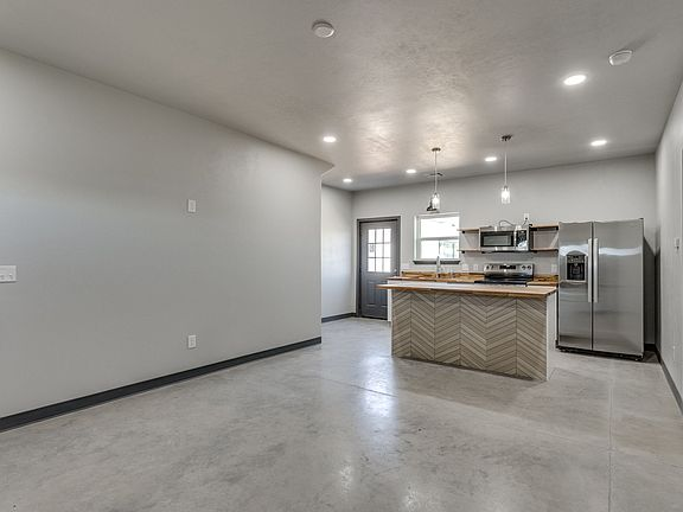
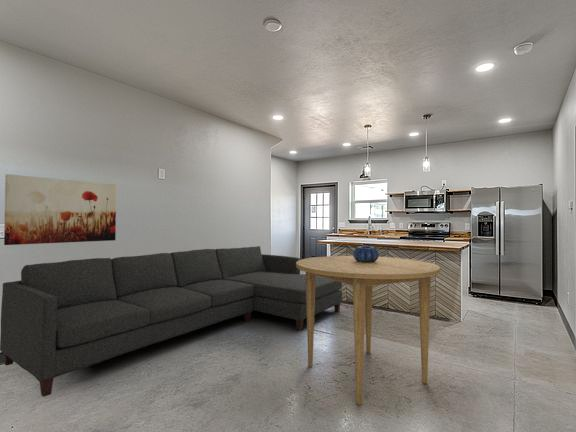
+ dining table (364, 318)
+ sofa (211, 293)
+ decorative bowl (365, 253)
+ wall art (66, 211)
